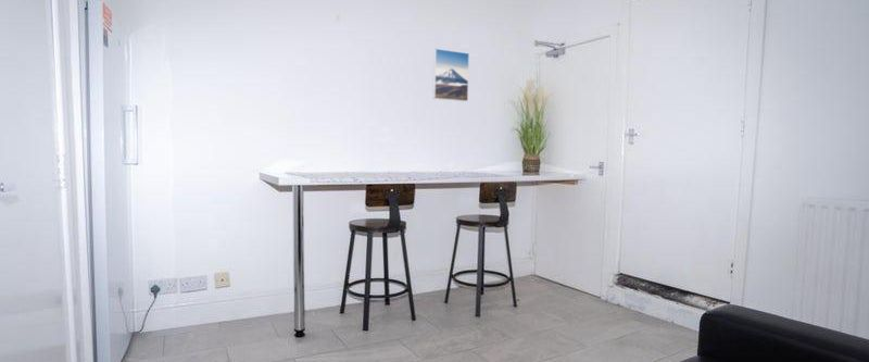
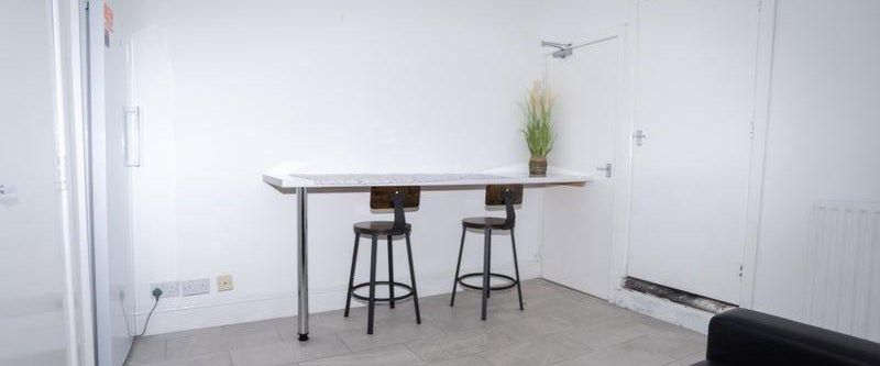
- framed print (451, 75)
